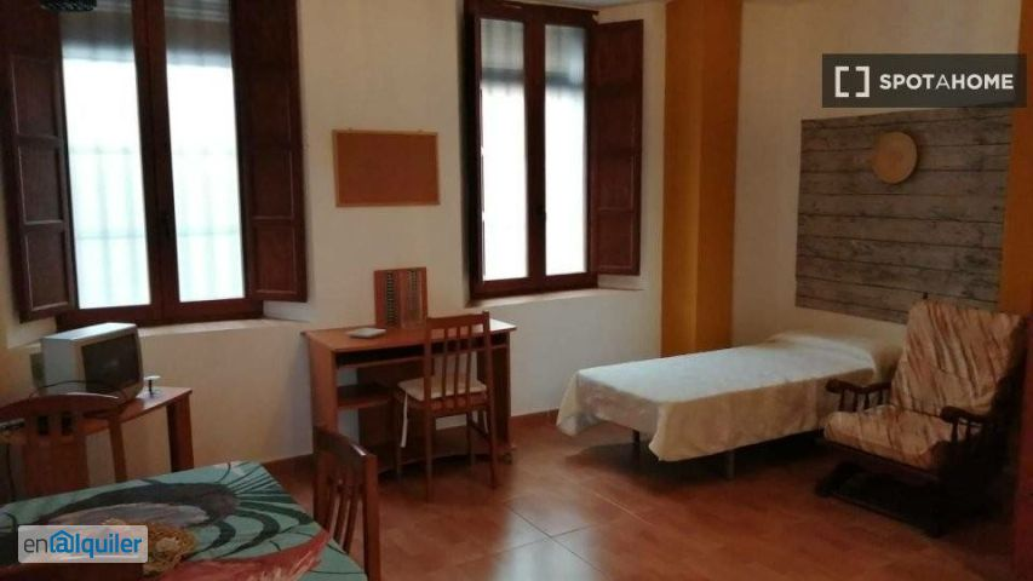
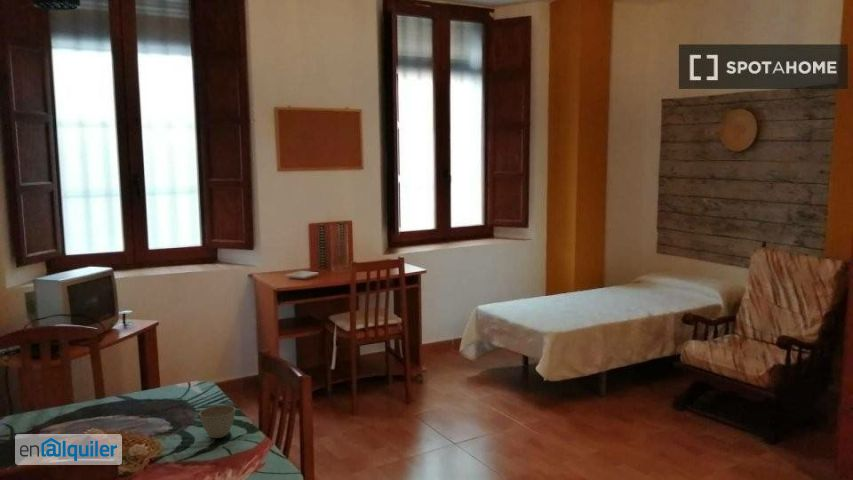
+ flower pot (217, 422)
